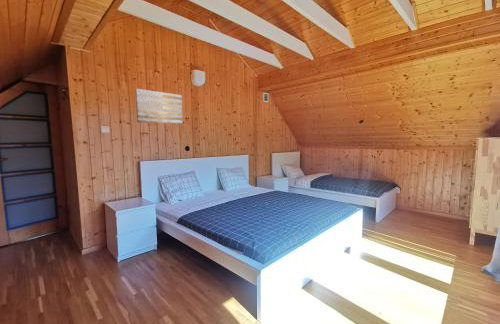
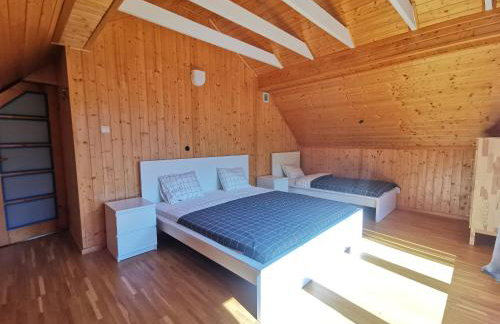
- wall art (160, 108)
